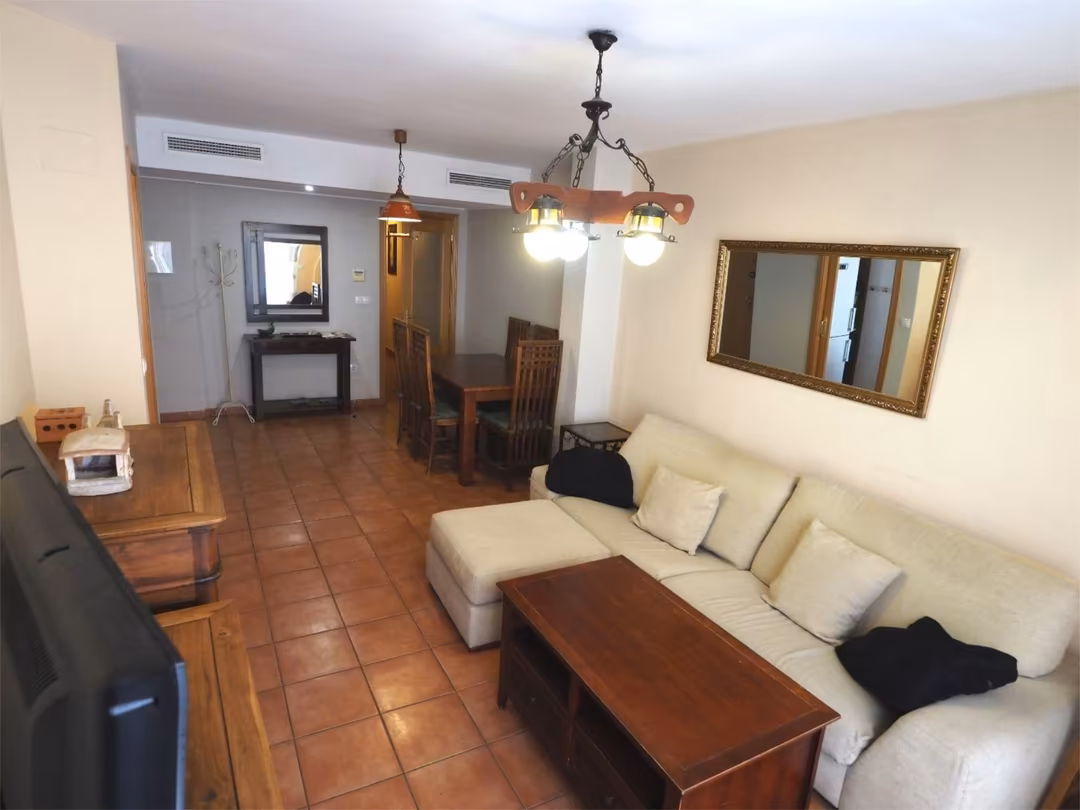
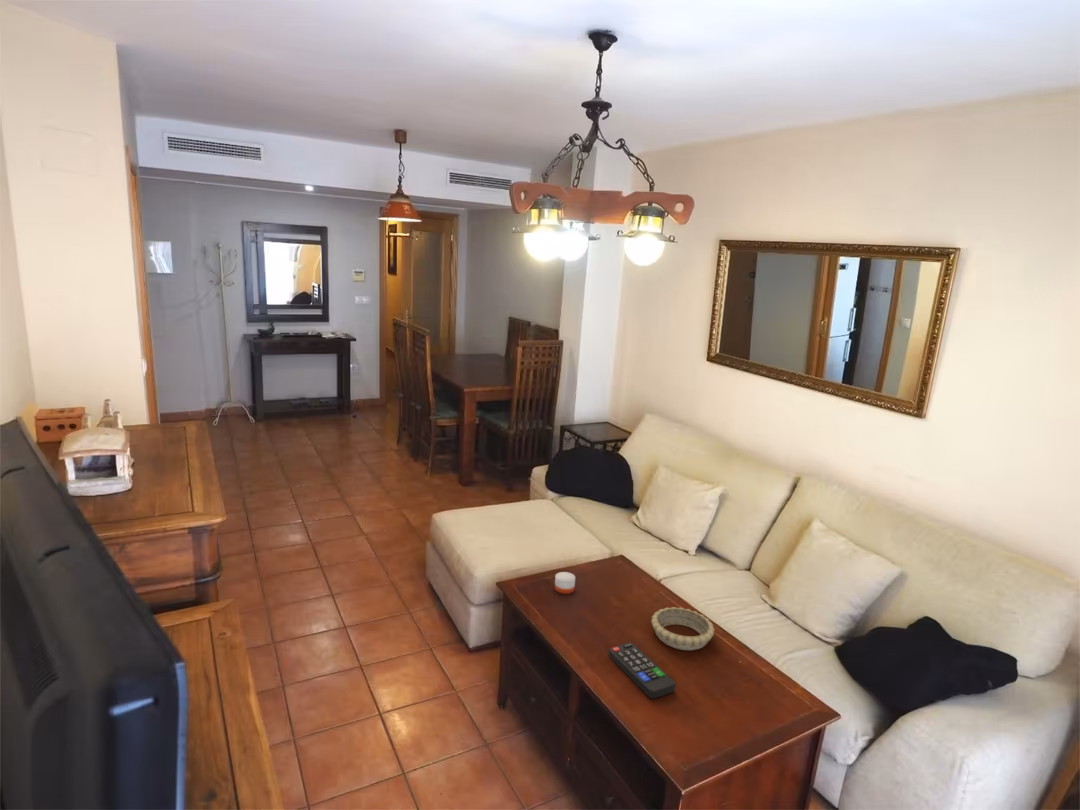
+ decorative bowl (684, 625)
+ remote control (640, 668)
+ candle (565, 576)
